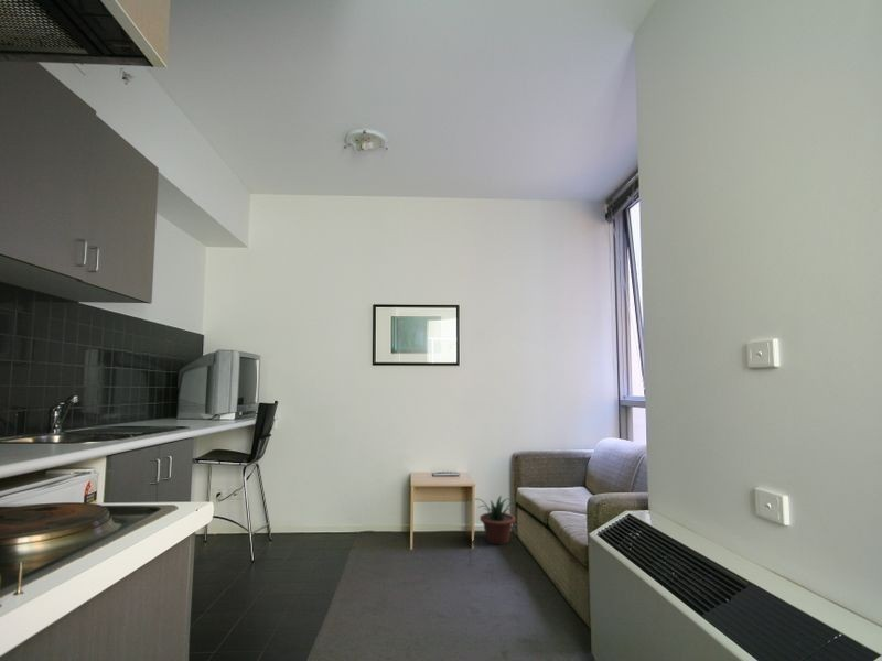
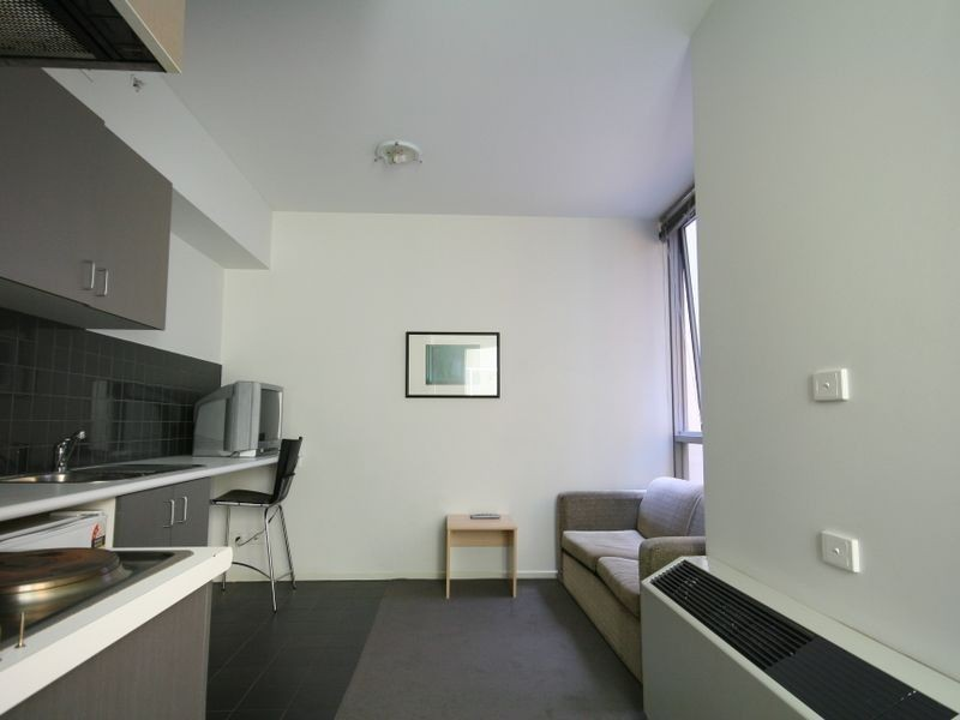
- potted plant (495, 519)
